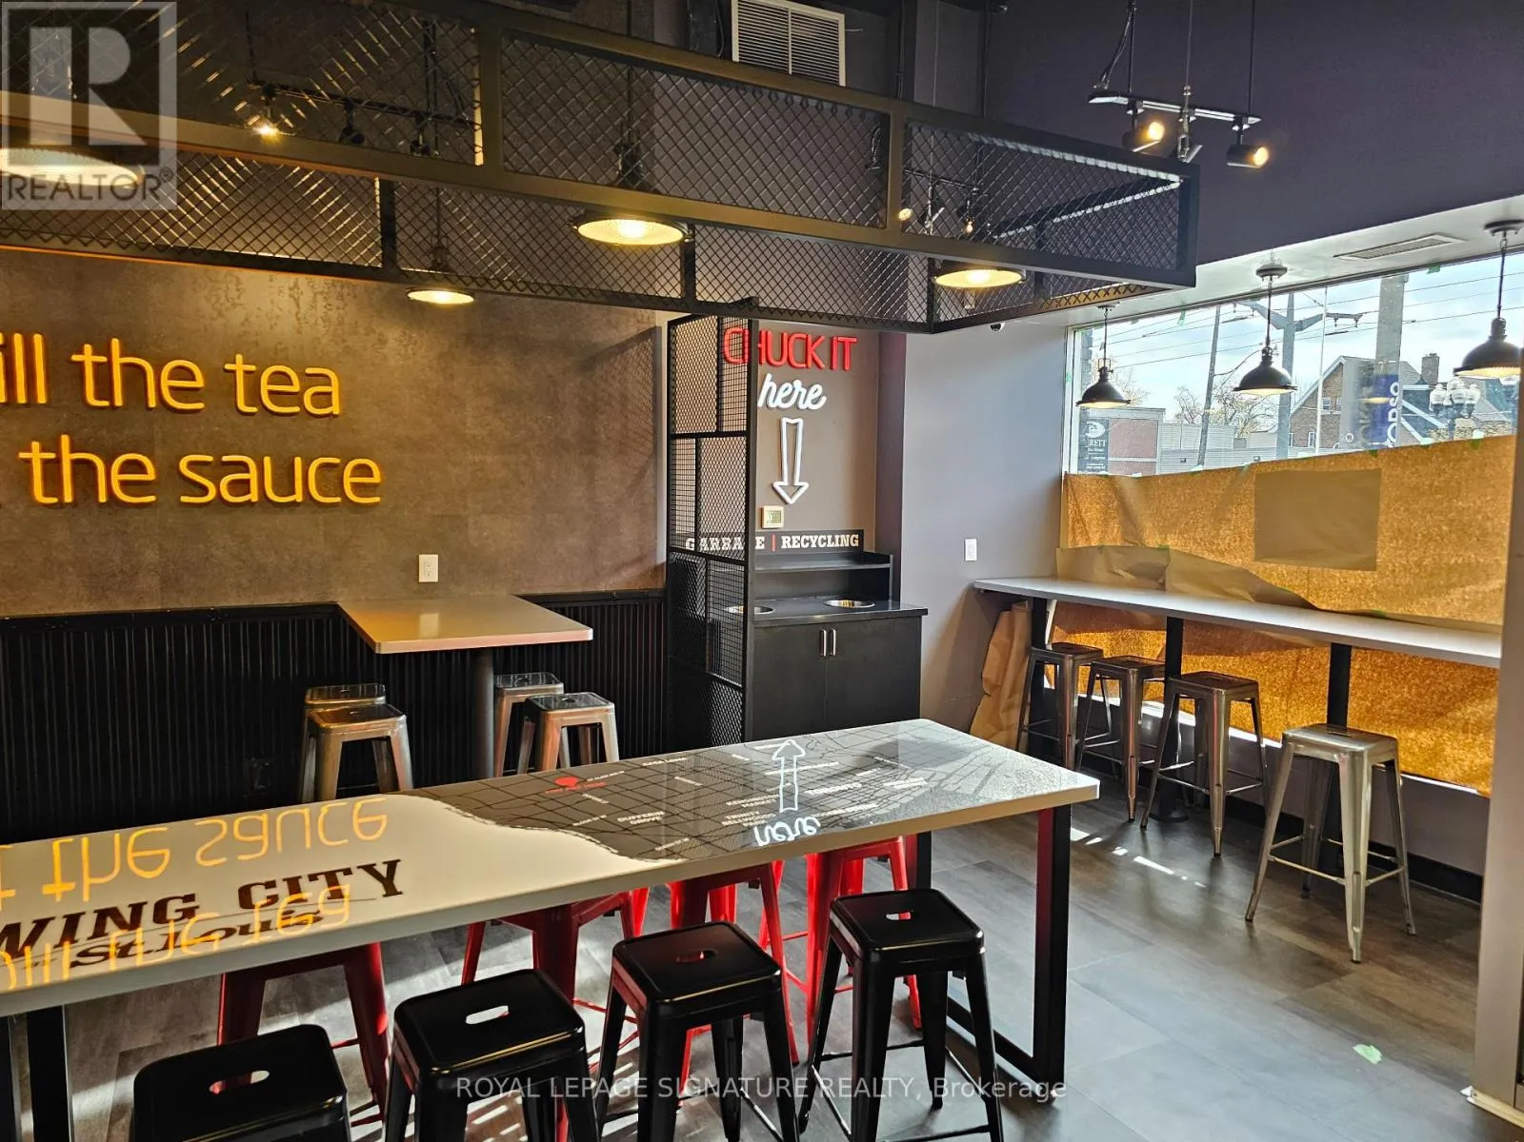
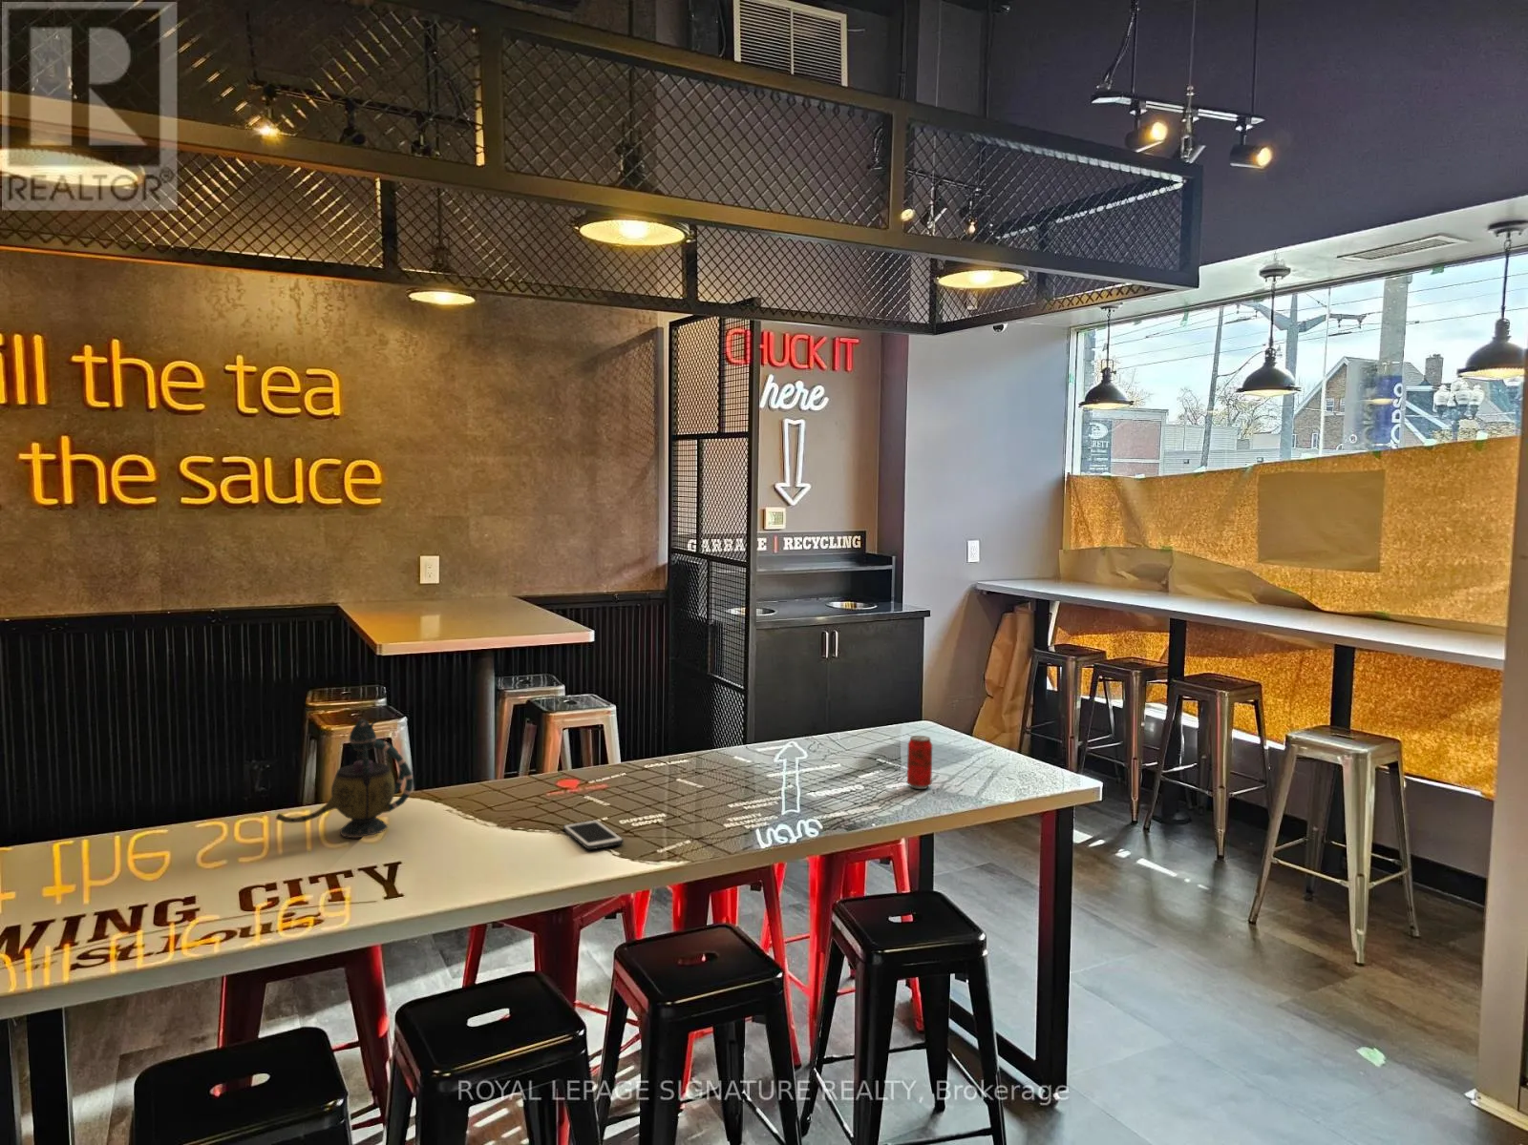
+ cell phone (592, 833)
+ soda can (919, 761)
+ teapot (344, 776)
